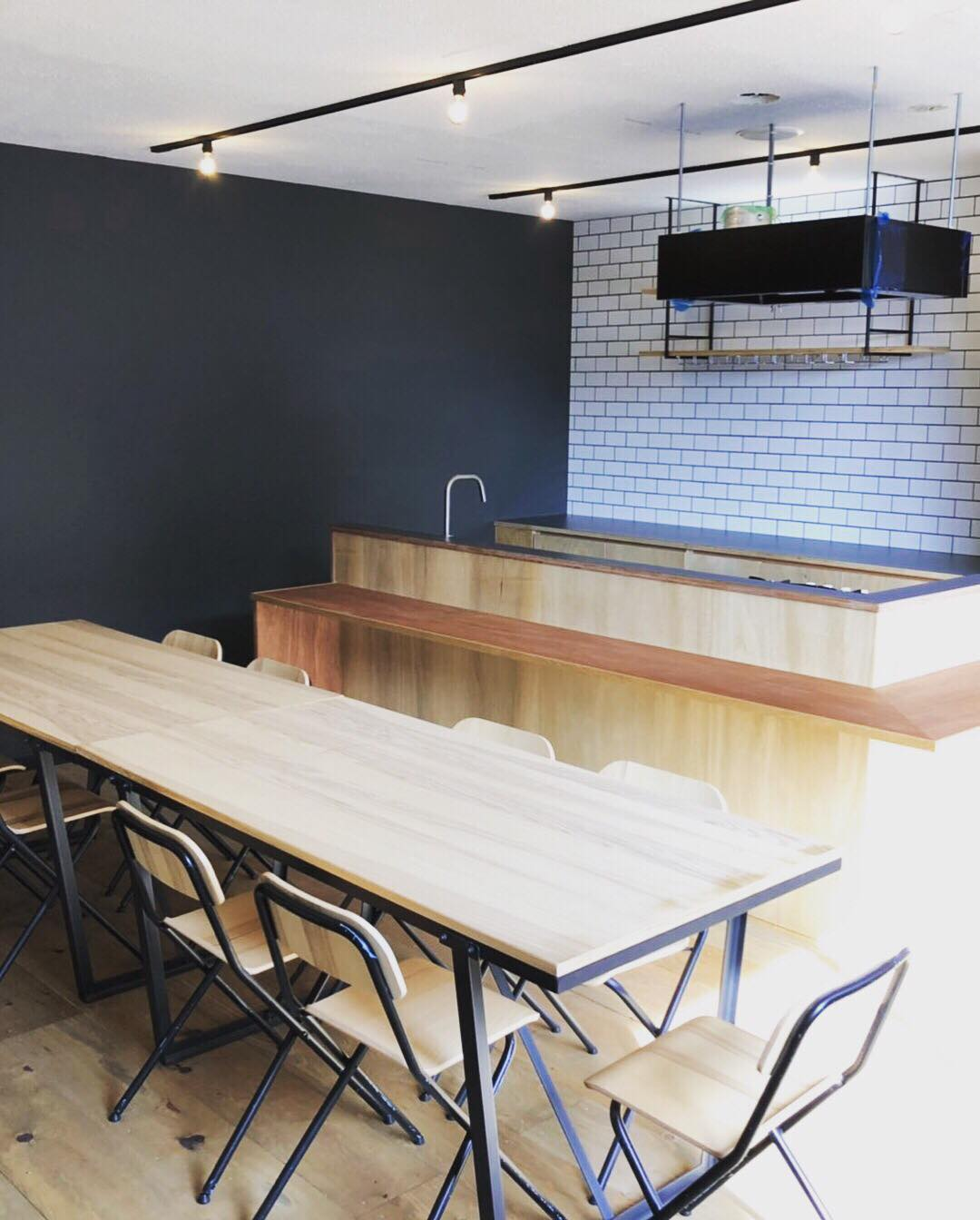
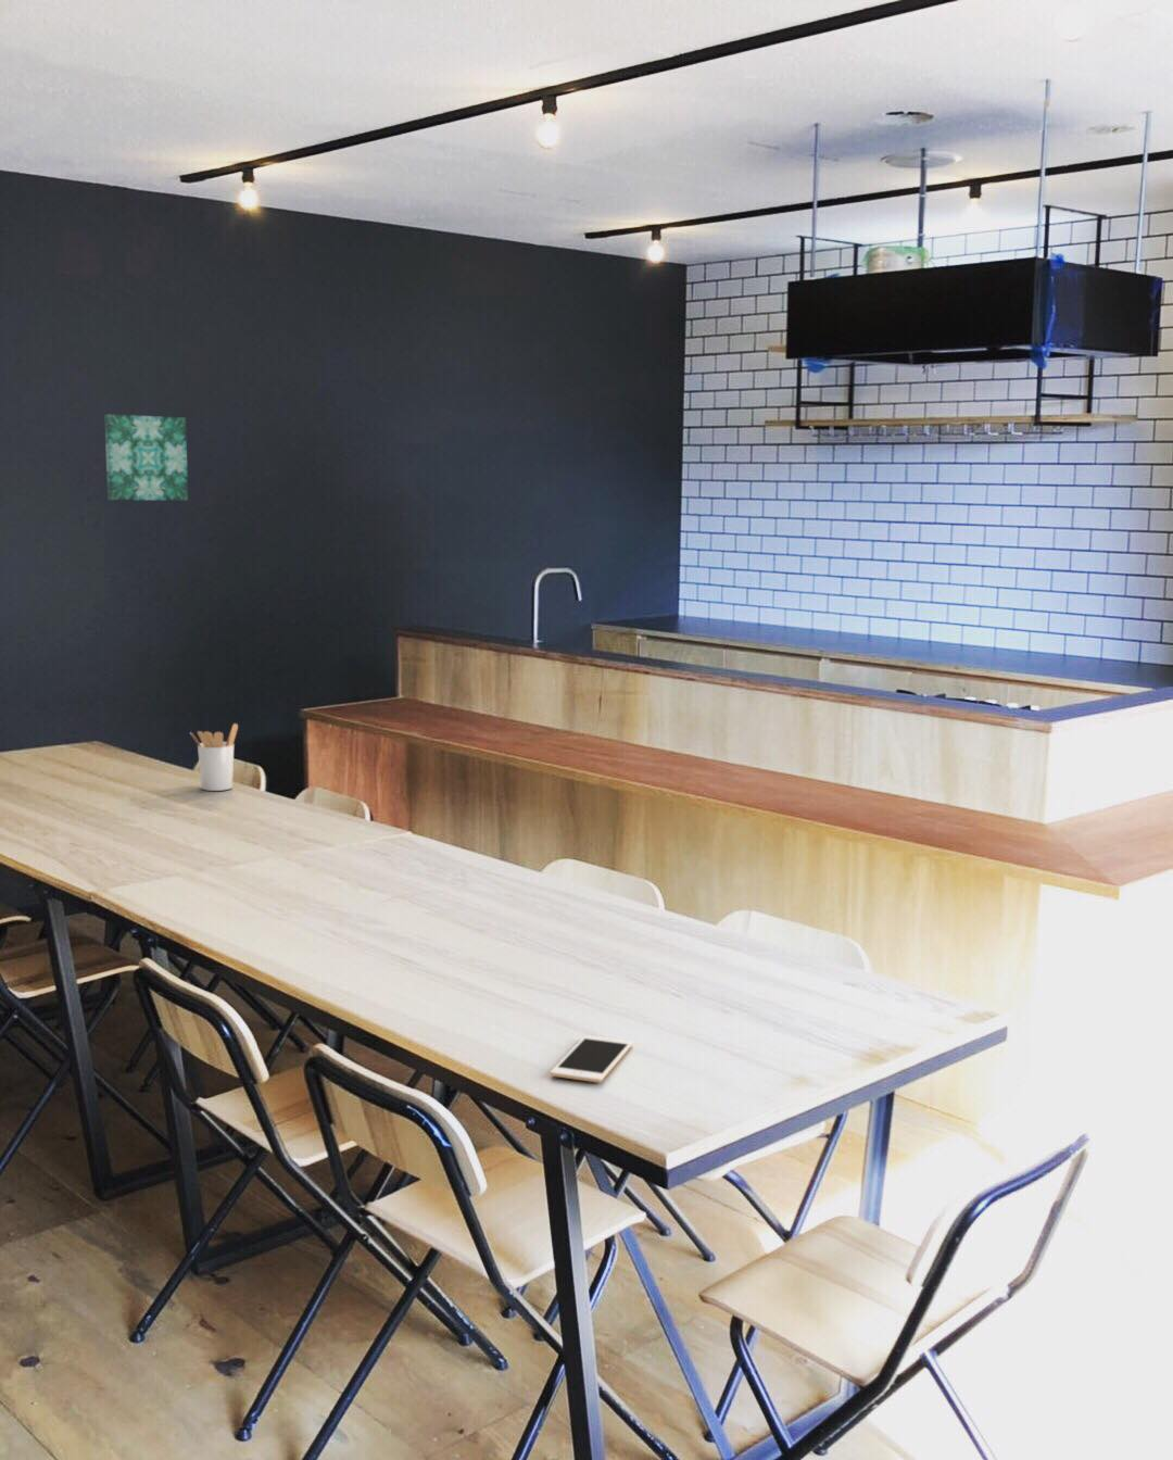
+ utensil holder (214, 758)
+ cell phone (592, 1058)
+ wall art (146, 457)
